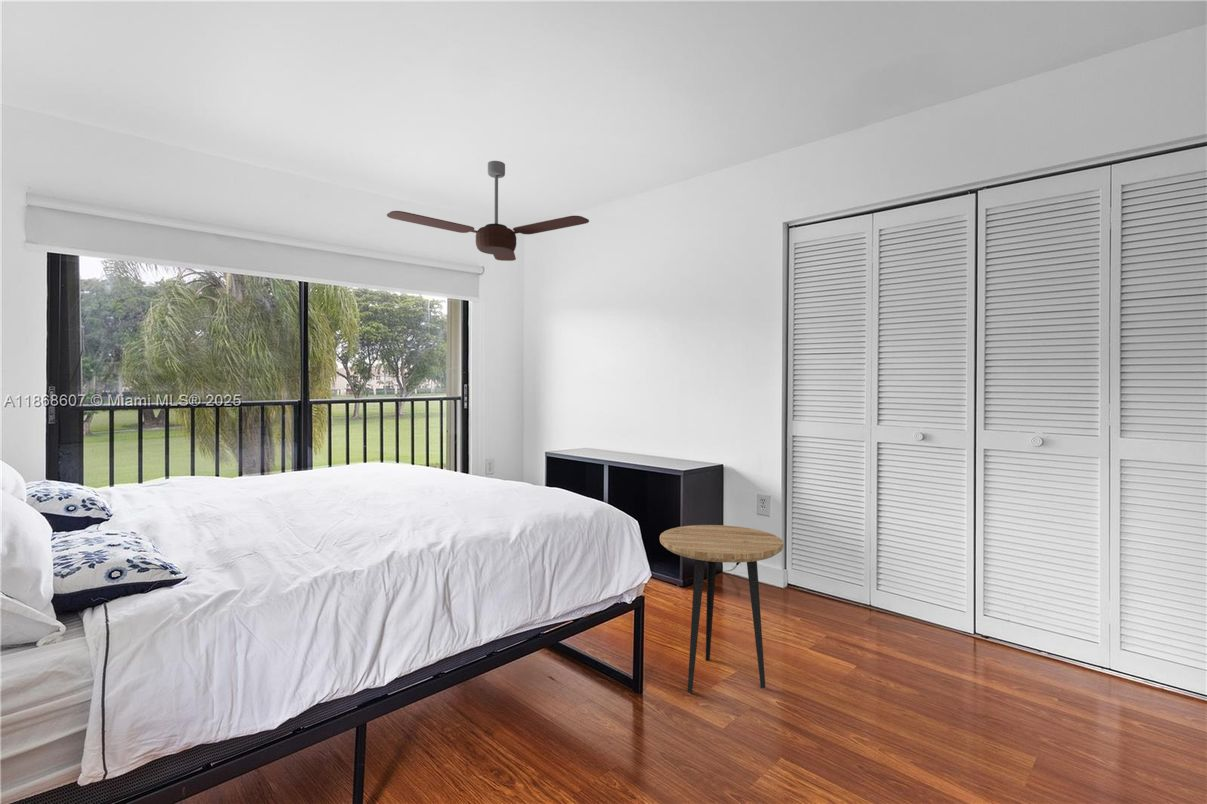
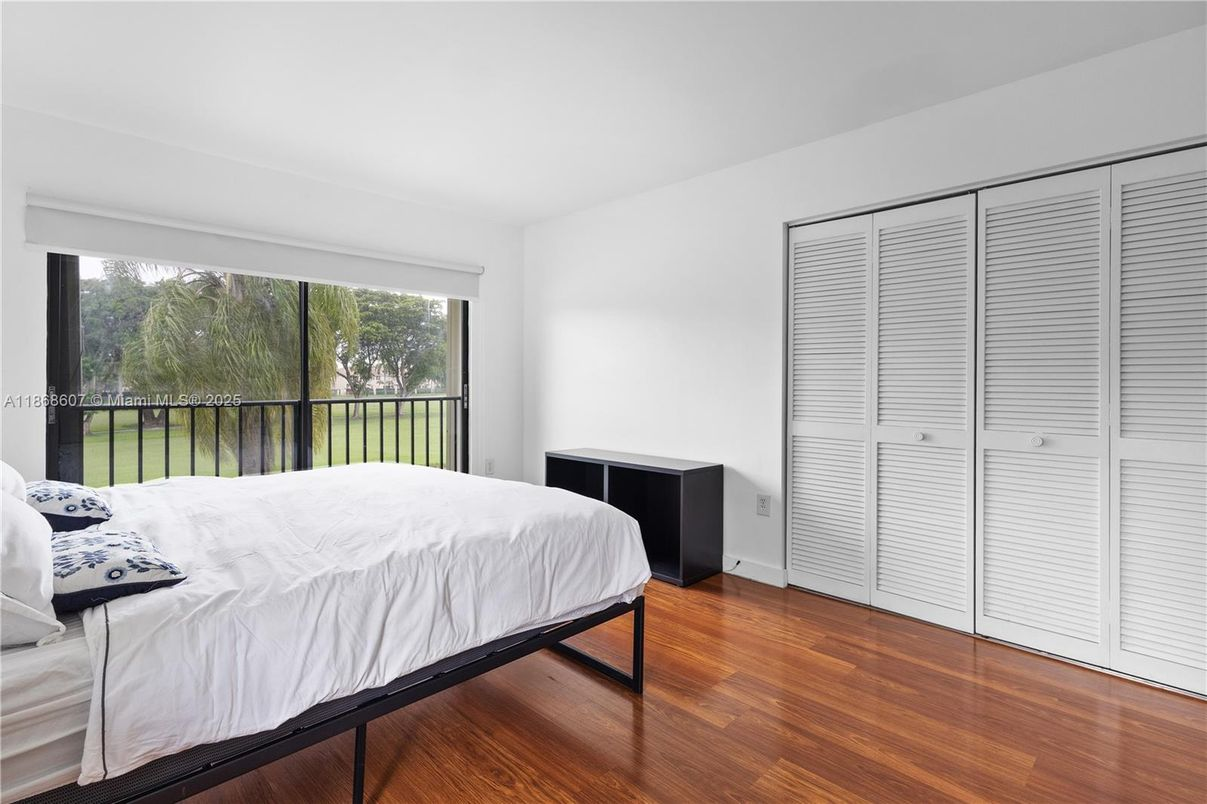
- side table (712, 608)
- ceiling fan (495, 211)
